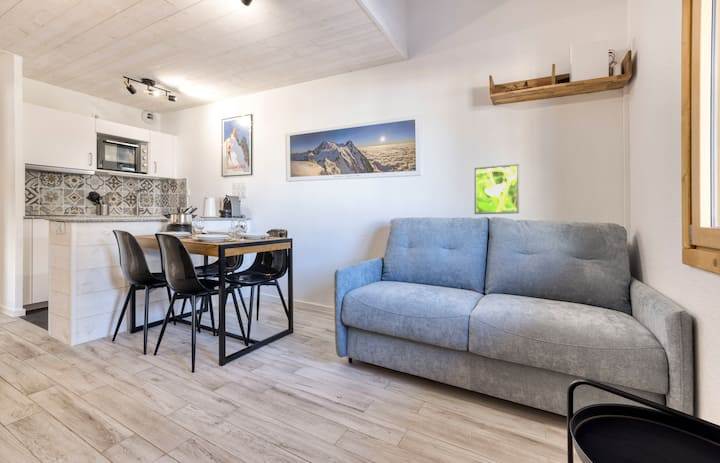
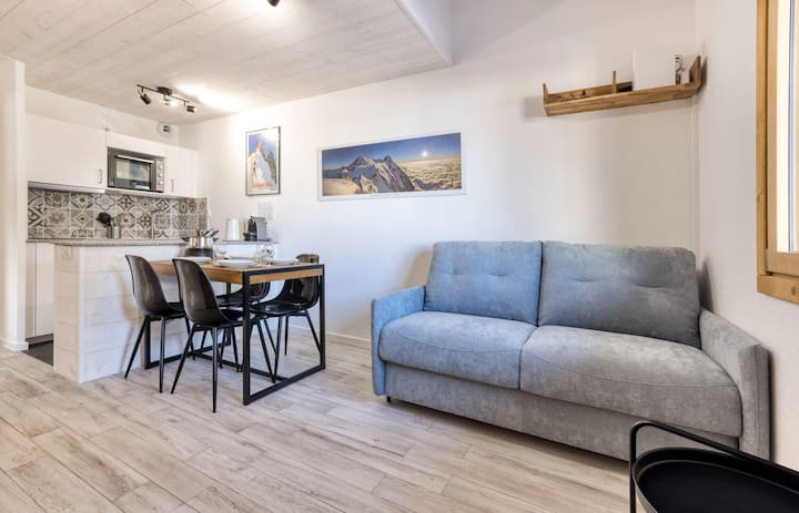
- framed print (496, 190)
